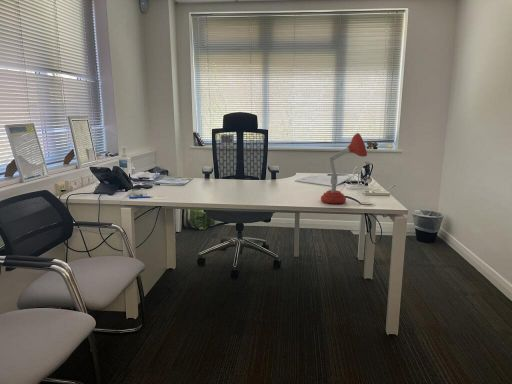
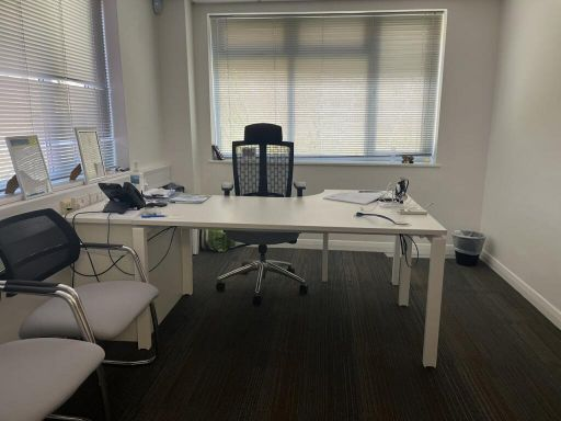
- desk lamp (334, 167)
